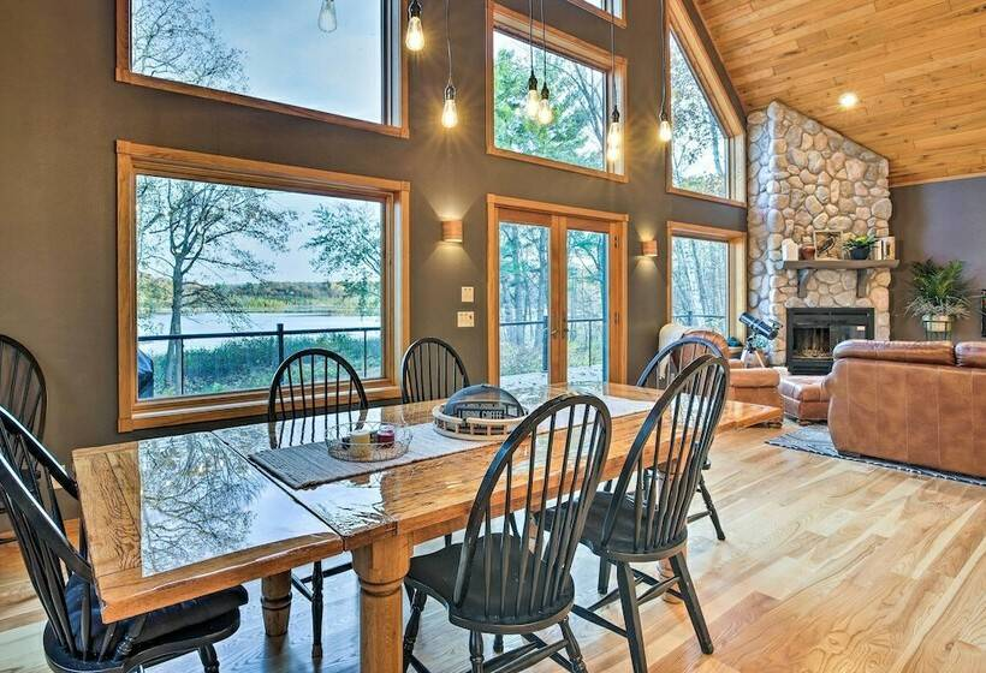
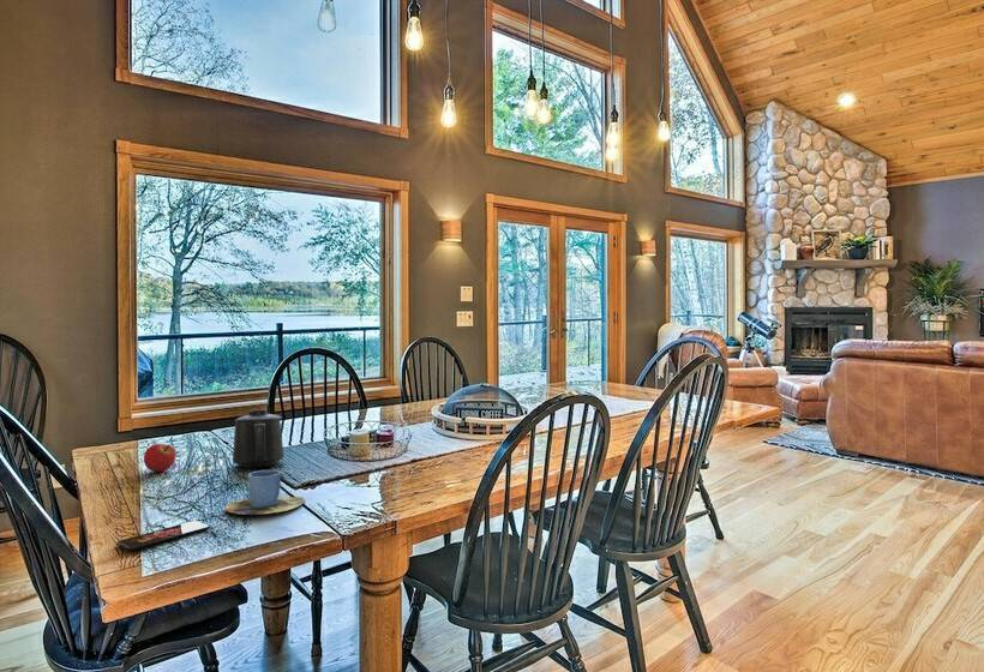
+ mug (262, 438)
+ smartphone (164, 534)
+ fruit (160, 457)
+ cup (265, 488)
